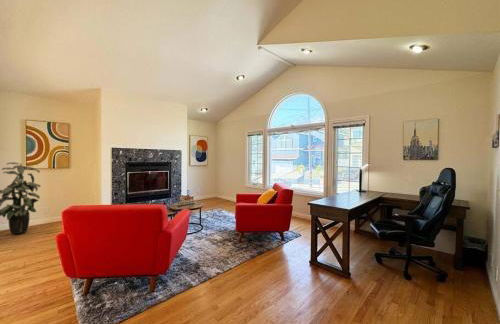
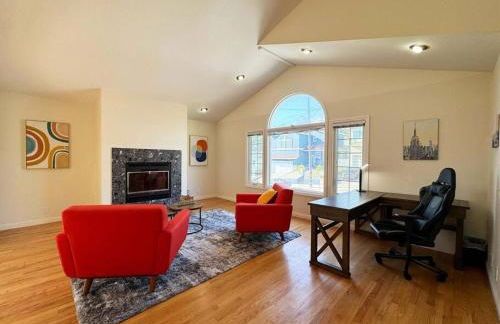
- indoor plant (17, 197)
